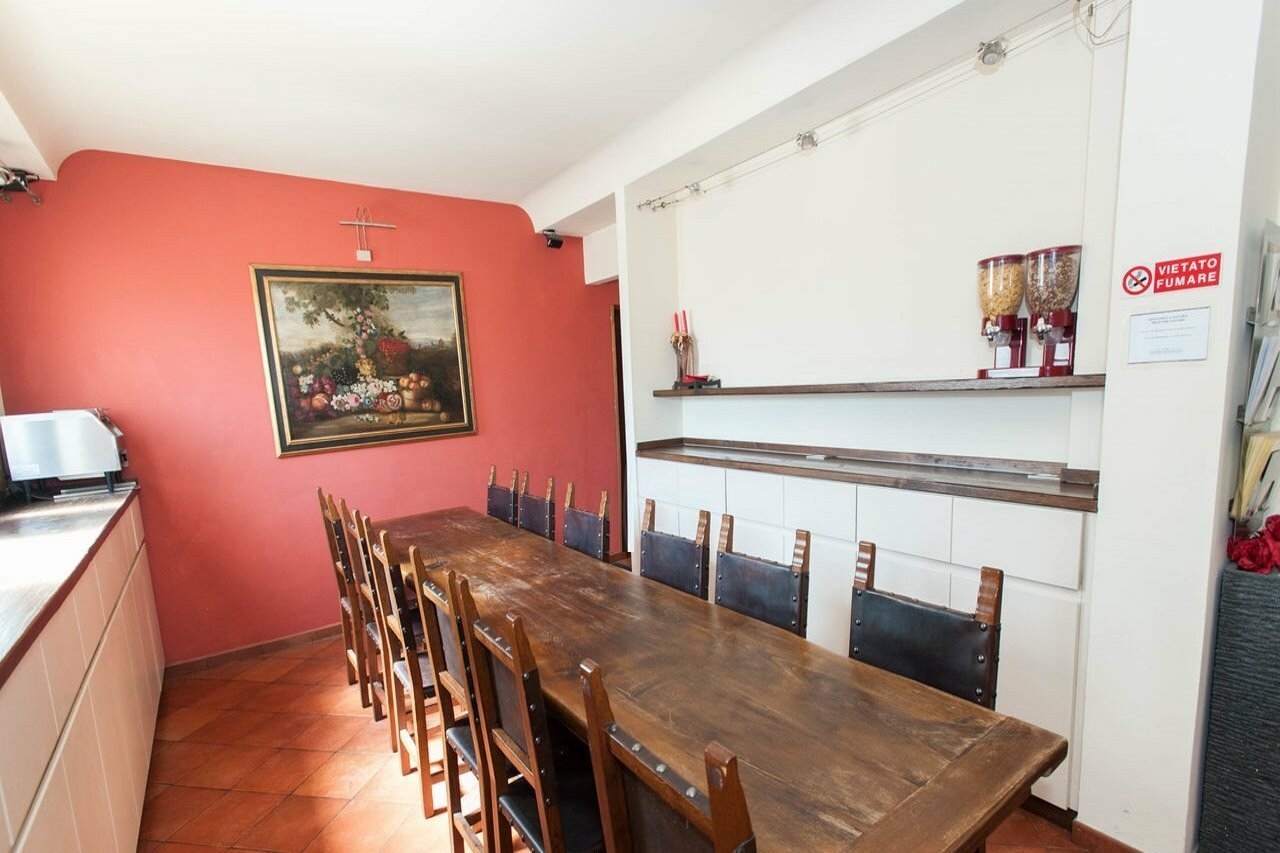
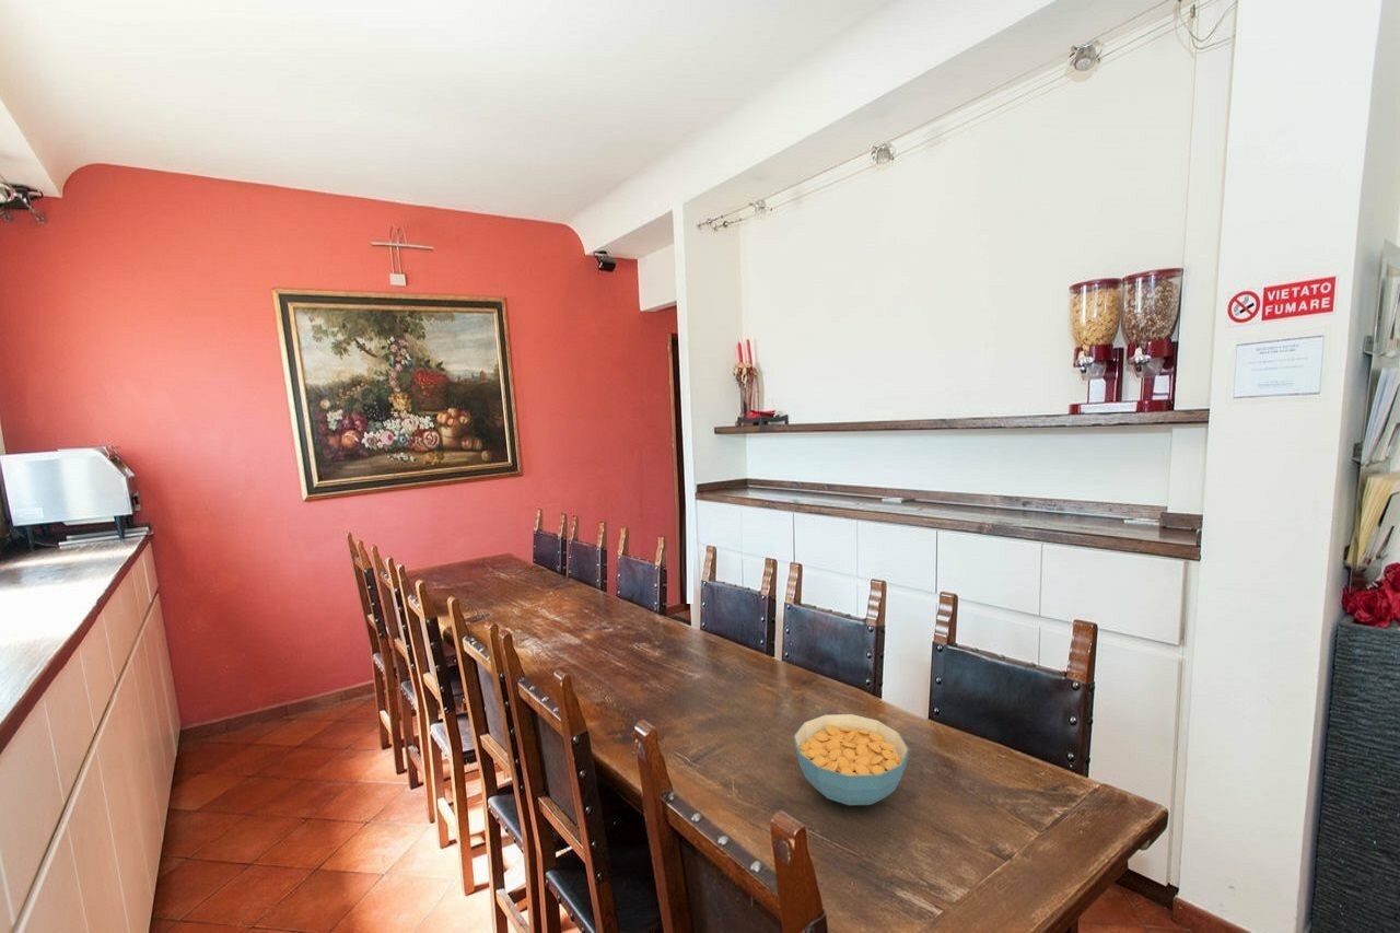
+ cereal bowl (850, 768)
